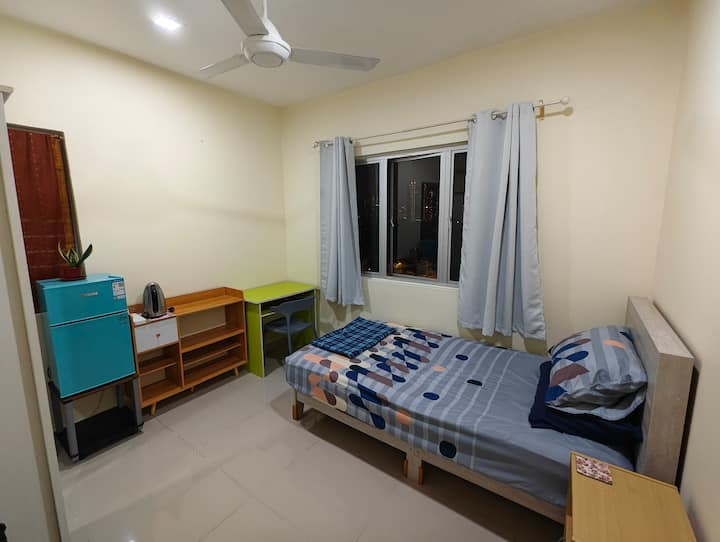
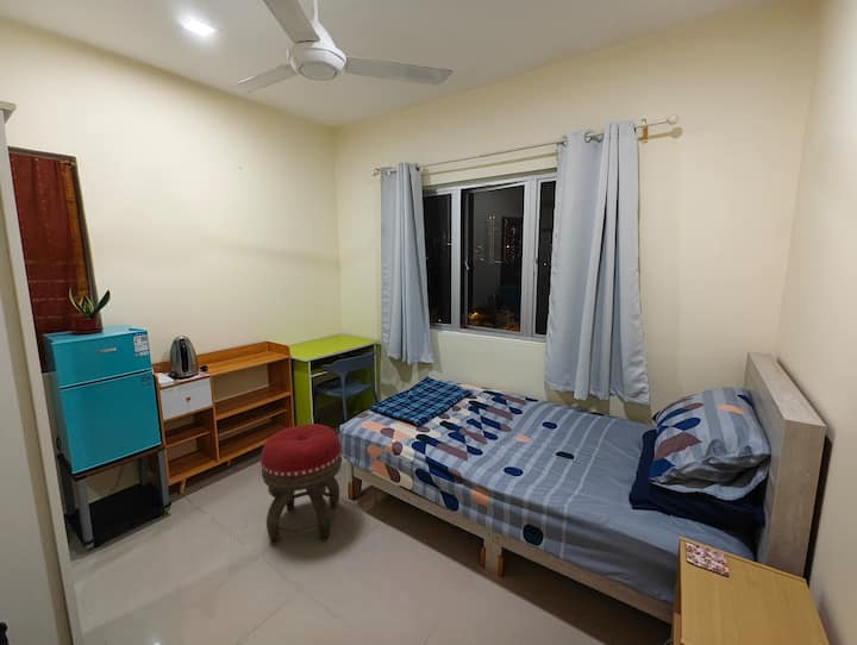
+ footstool (304, 478)
